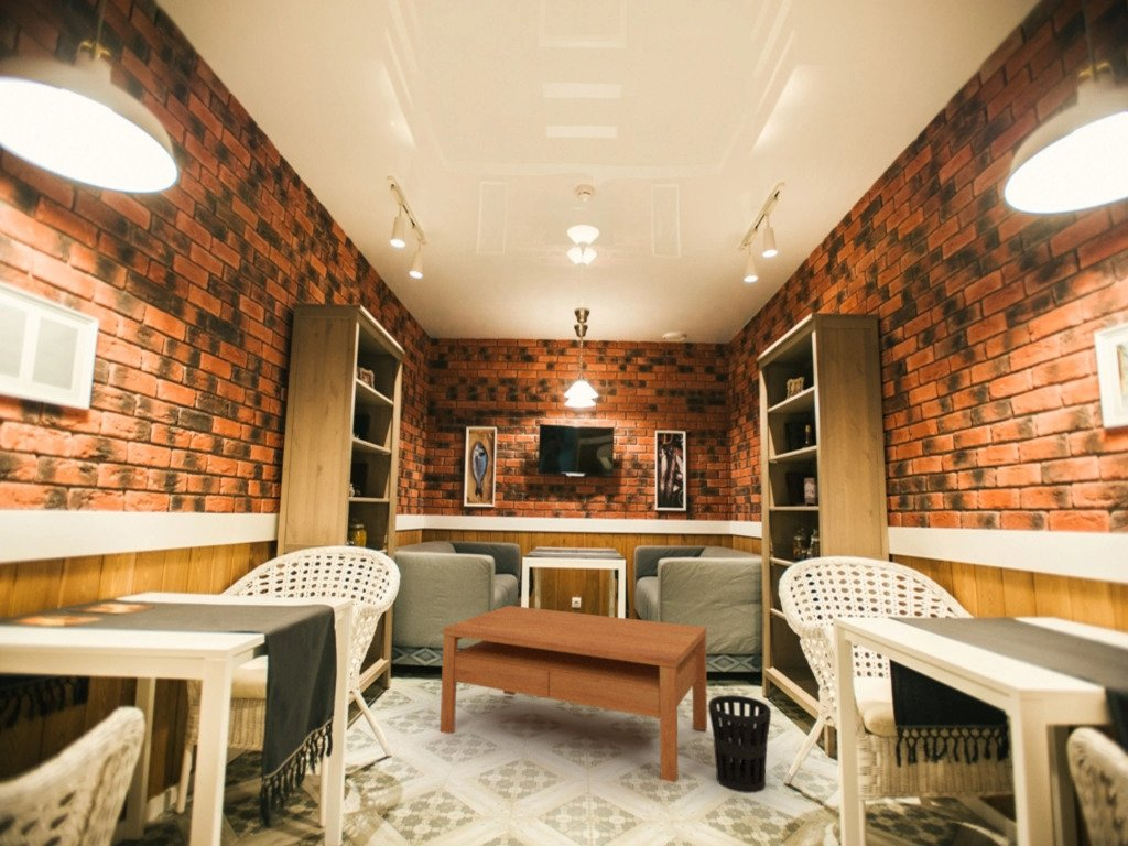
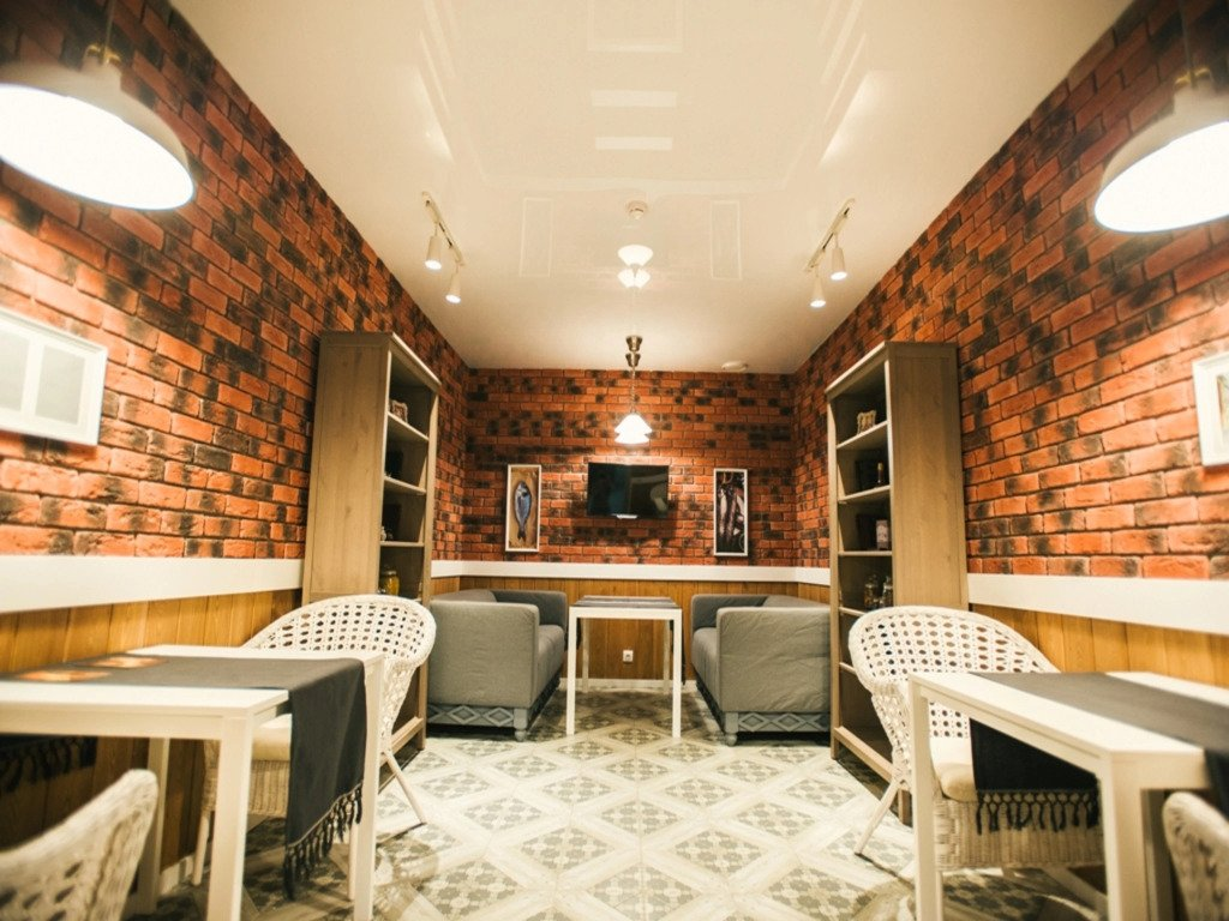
- wastebasket (739, 742)
- coffee table (575, 677)
